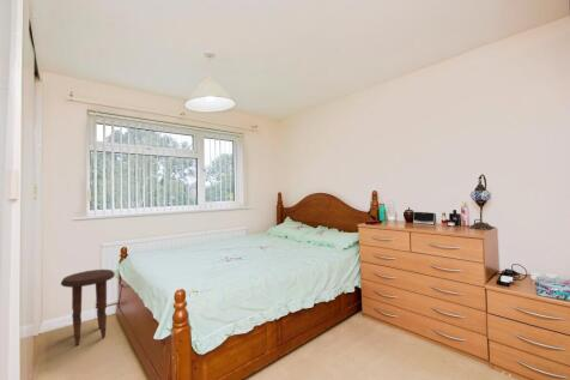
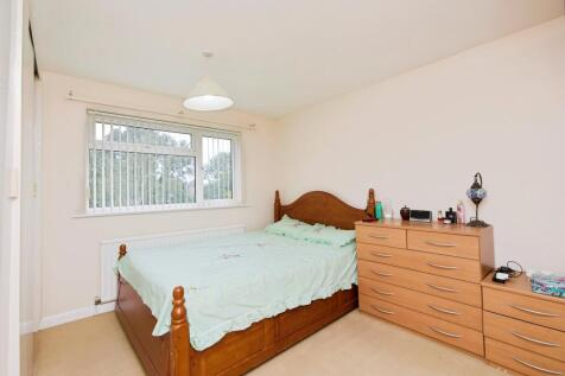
- side table (96, 301)
